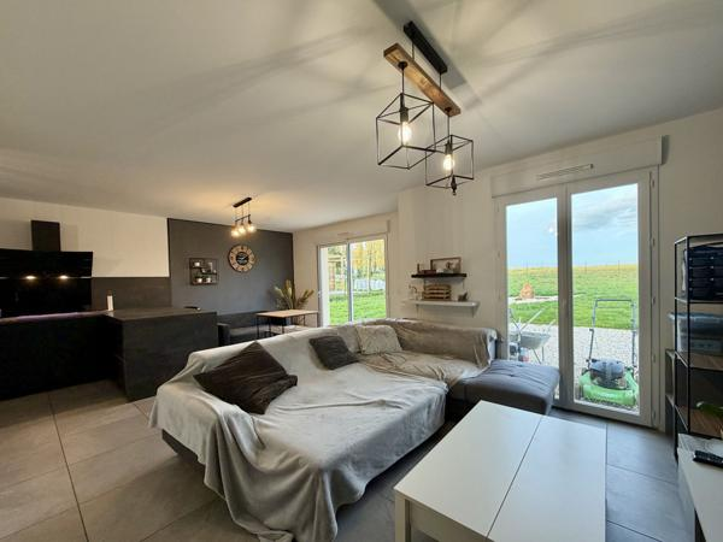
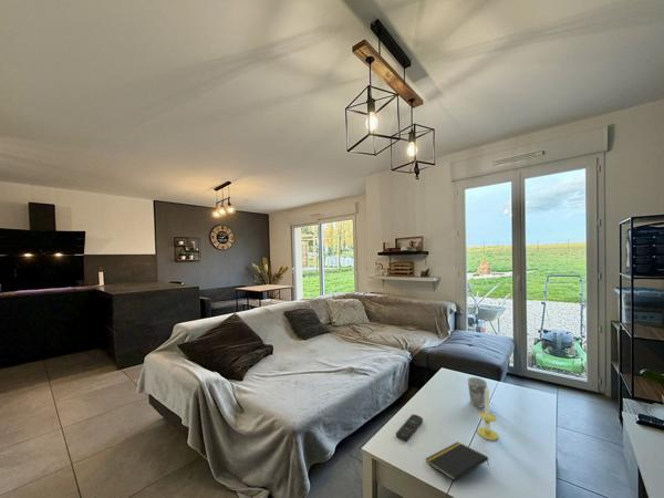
+ notepad (456, 459)
+ remote control (409, 426)
+ cup (477, 392)
+ candle (487, 409)
